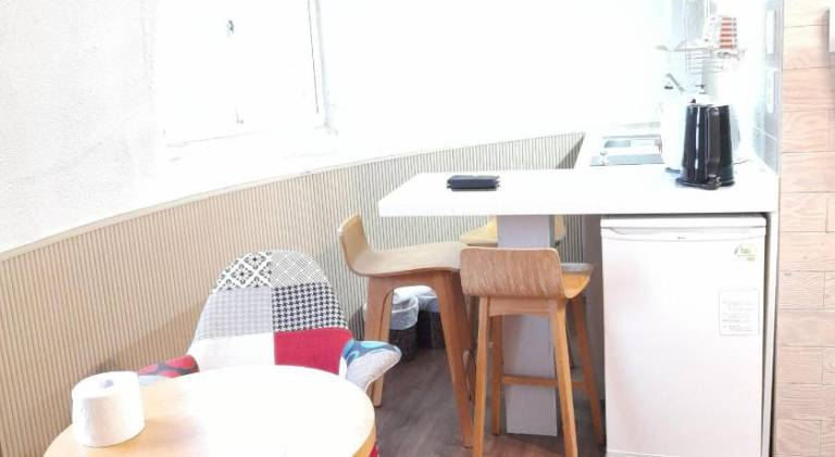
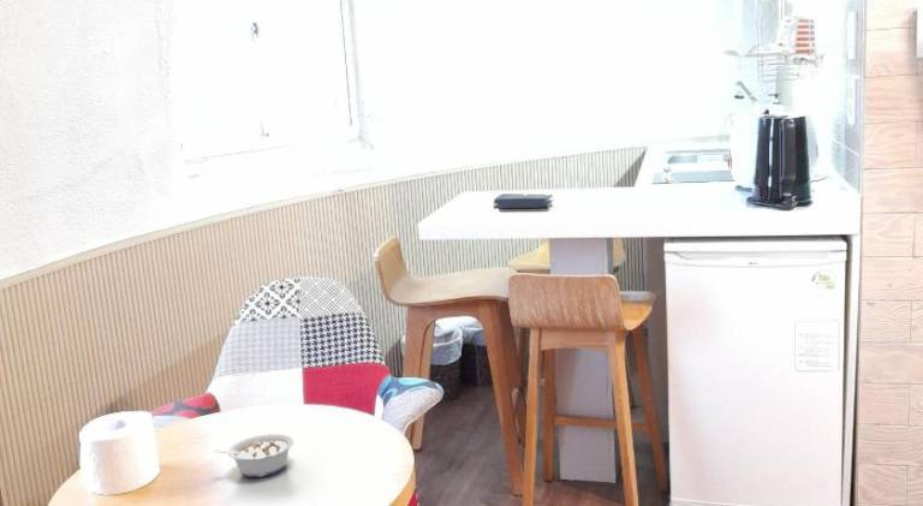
+ legume (260, 456)
